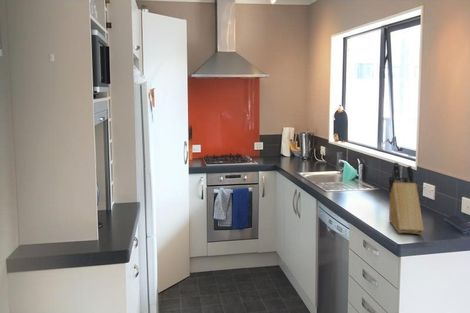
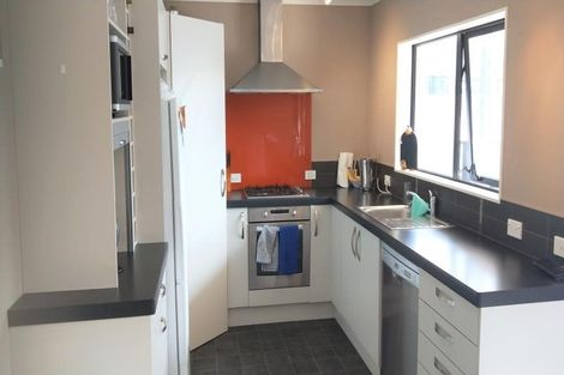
- knife block (404, 195)
